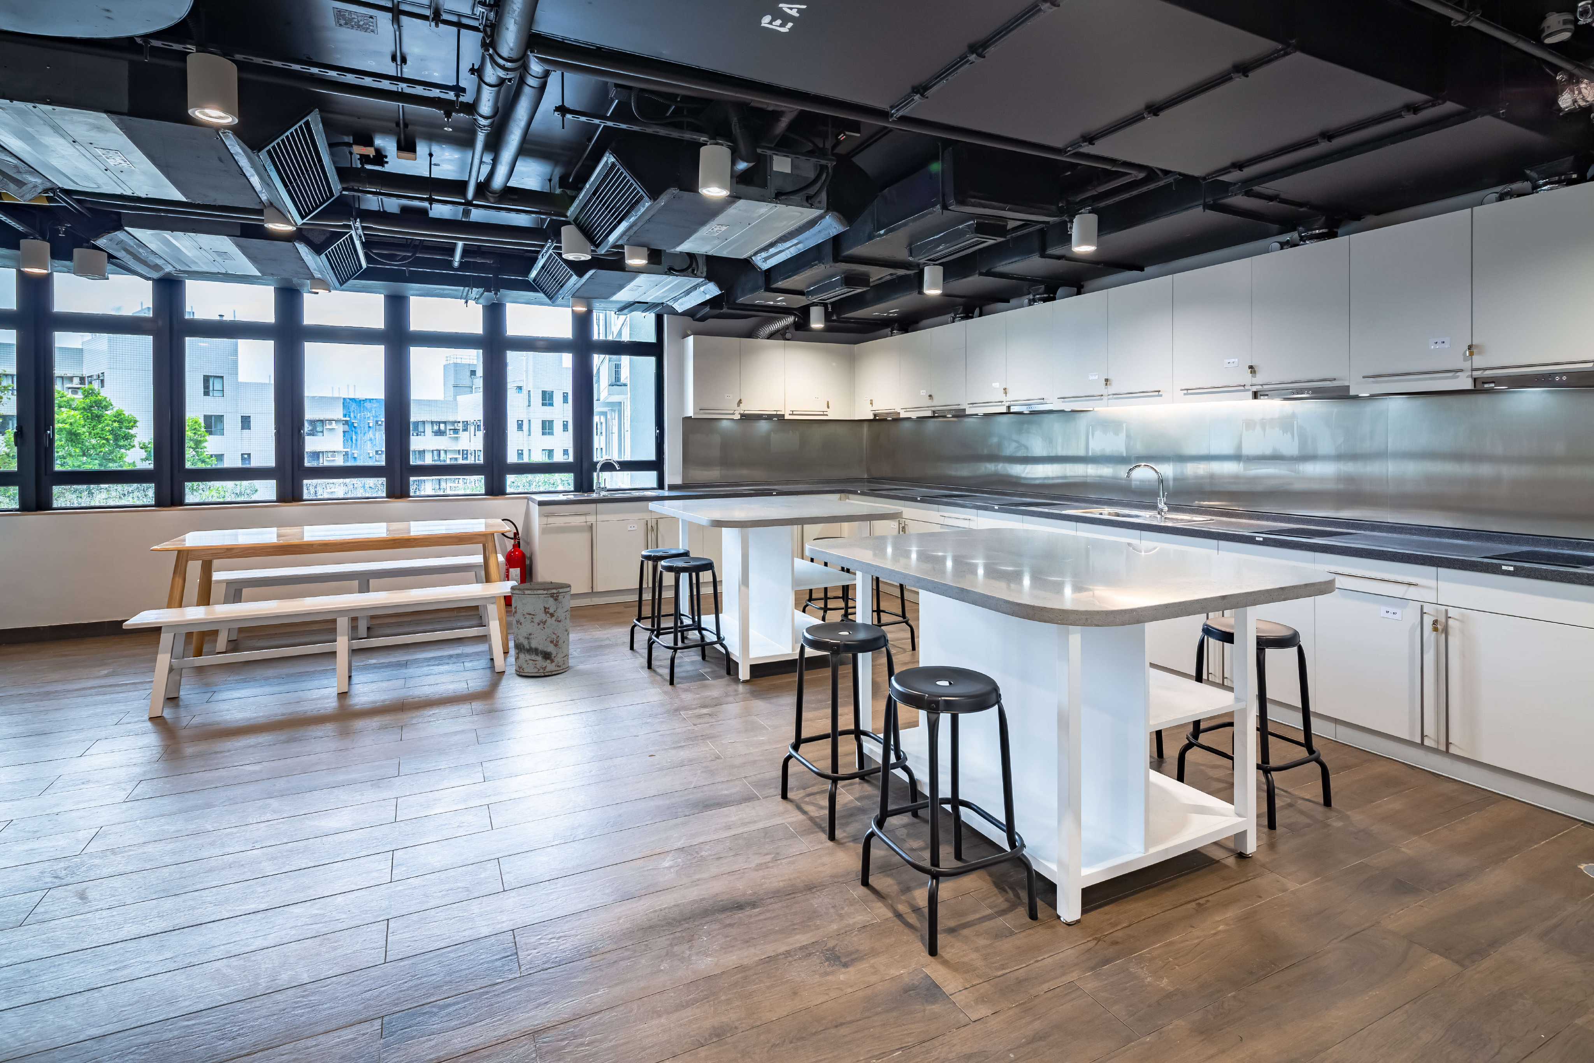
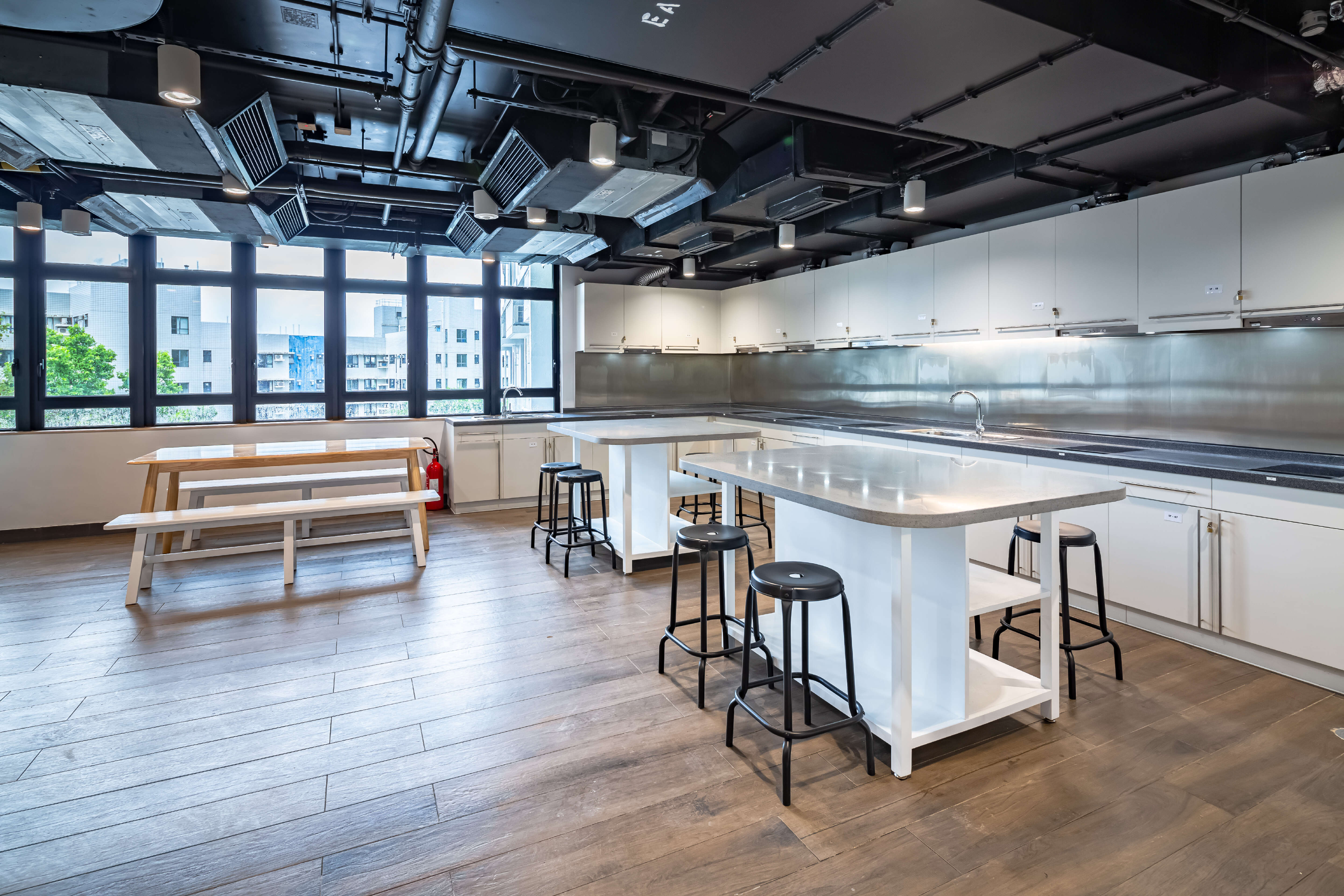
- trash can (541, 626)
